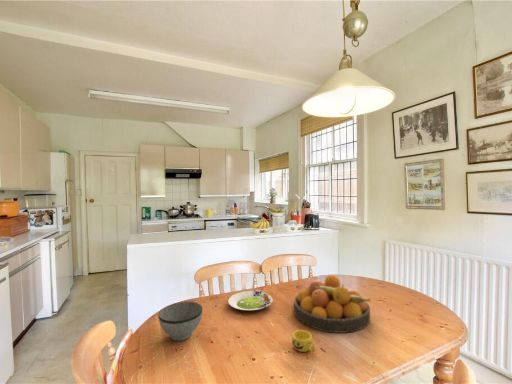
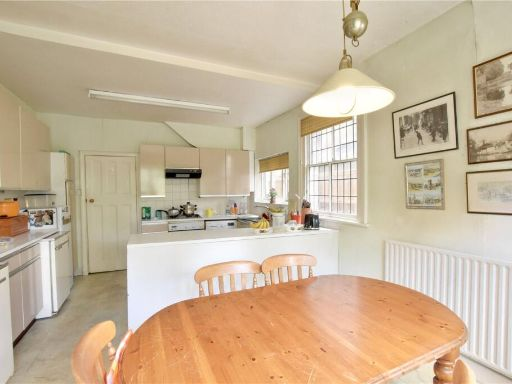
- fruit bowl (330, 297)
- cup (304, 342)
- bowl (181, 322)
- salad plate (250, 301)
